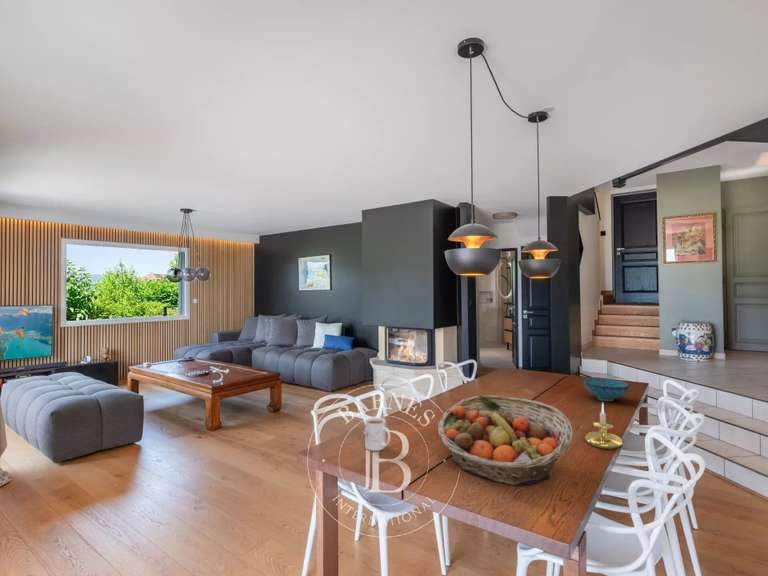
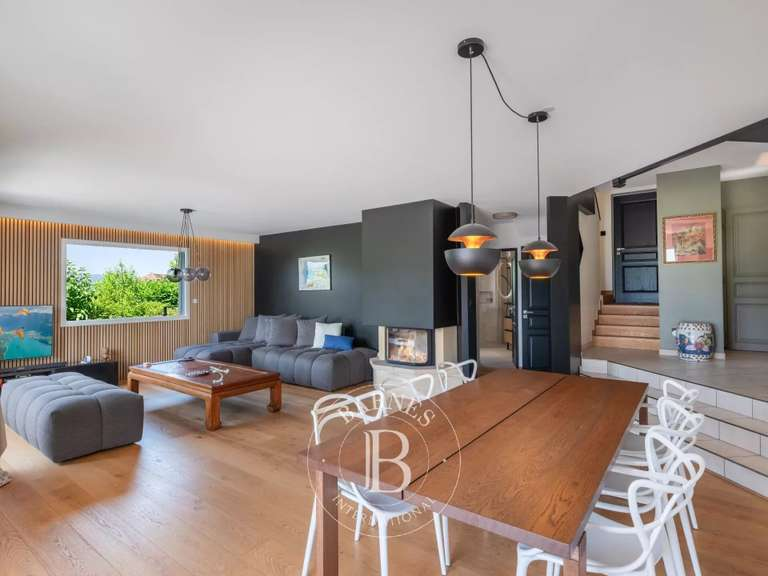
- mug (378, 434)
- decorative bowl (605, 390)
- fruit basket (501, 435)
- candle holder (603, 421)
